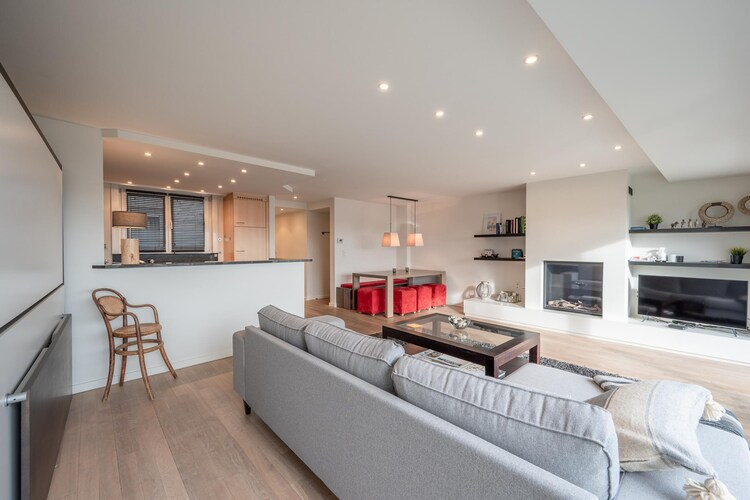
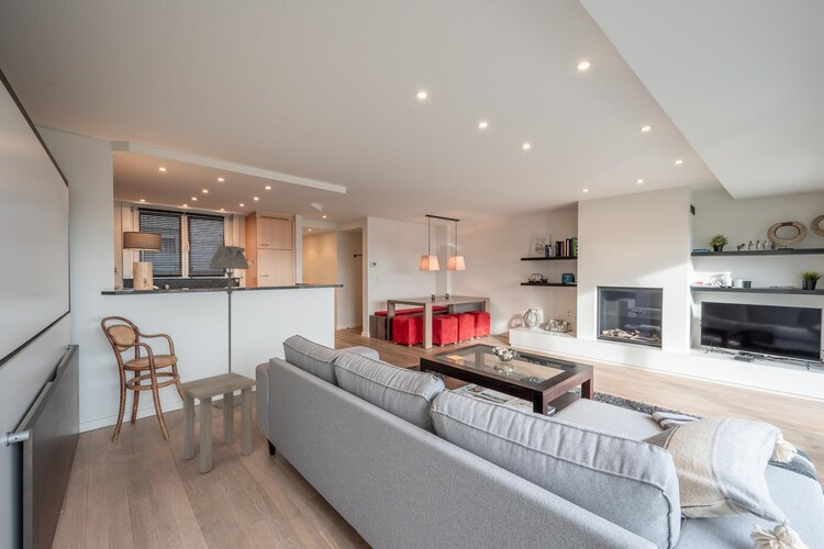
+ floor lamp (229, 324)
+ side table (223, 418)
